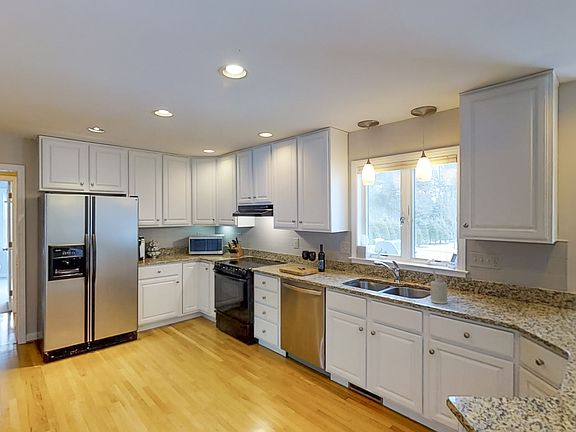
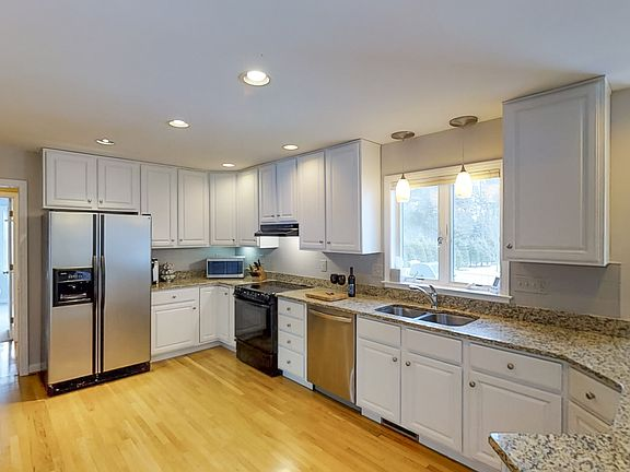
- soap dispenser (437, 286)
